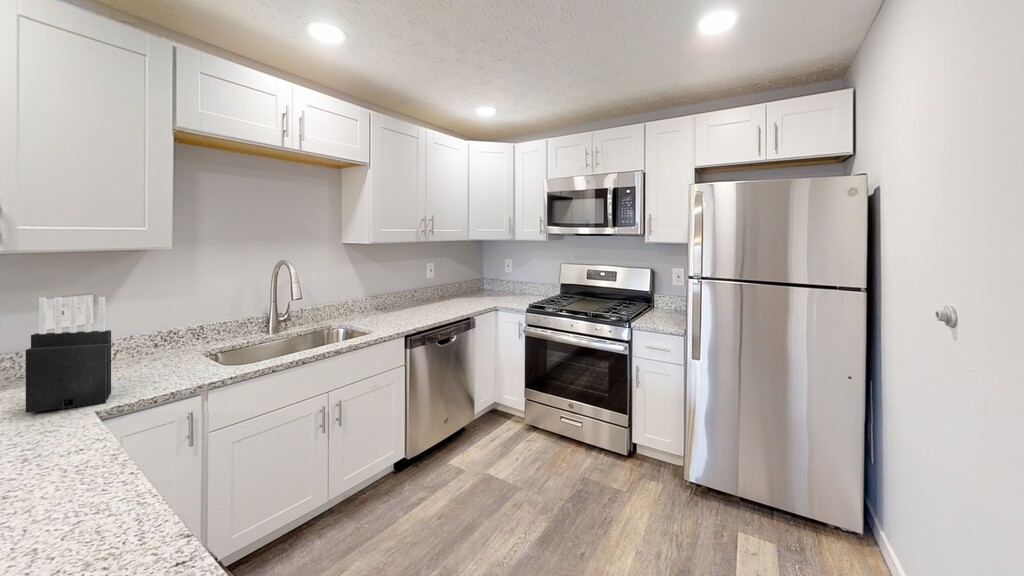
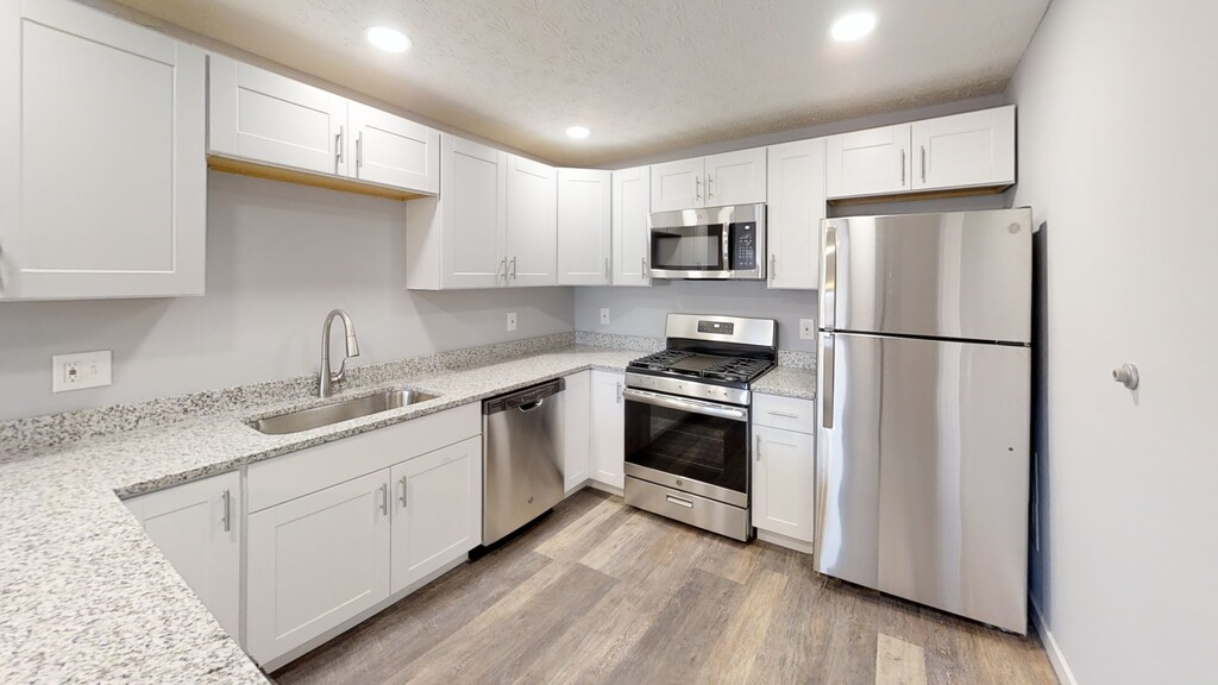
- knife block (70, 351)
